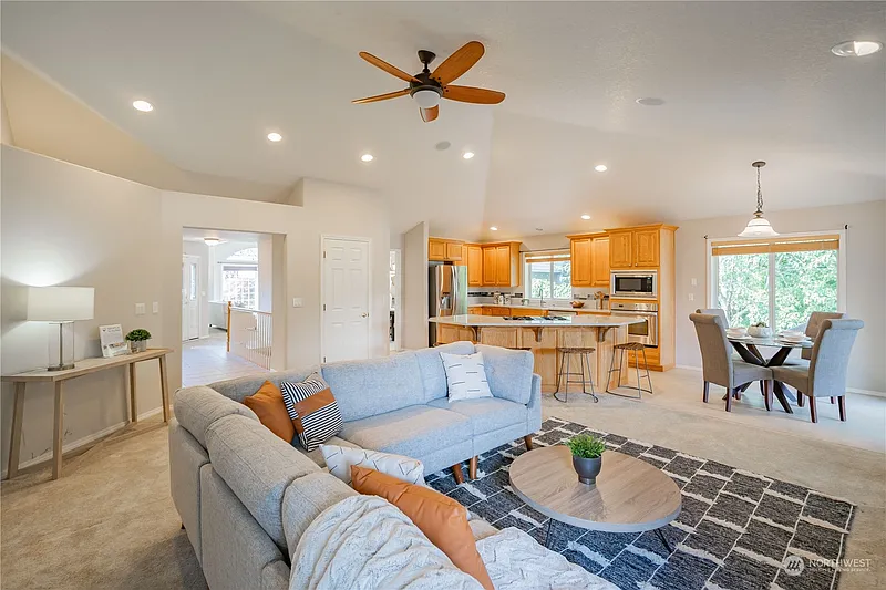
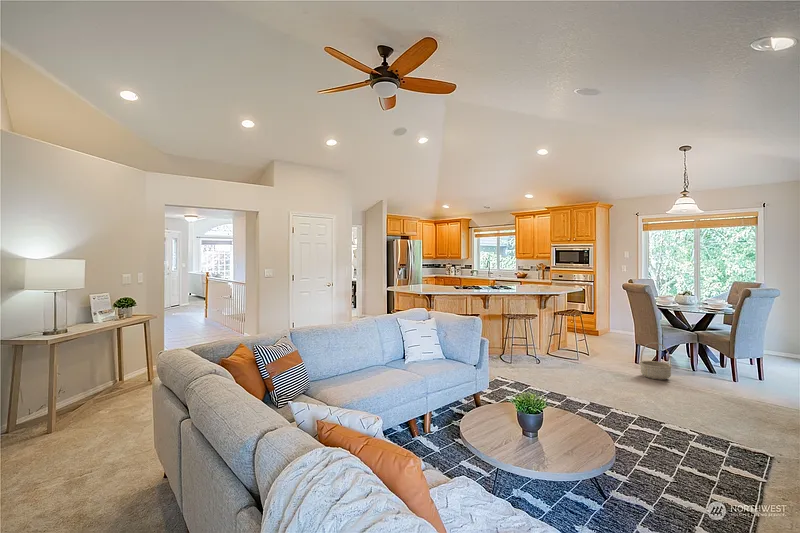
+ basket (655, 361)
